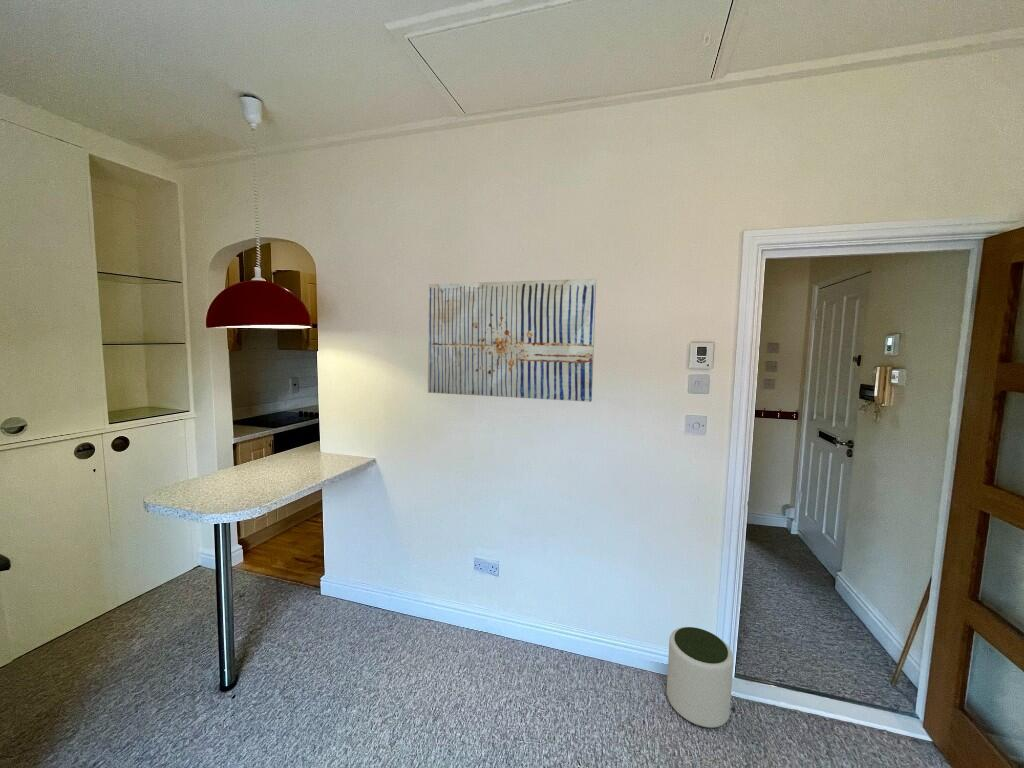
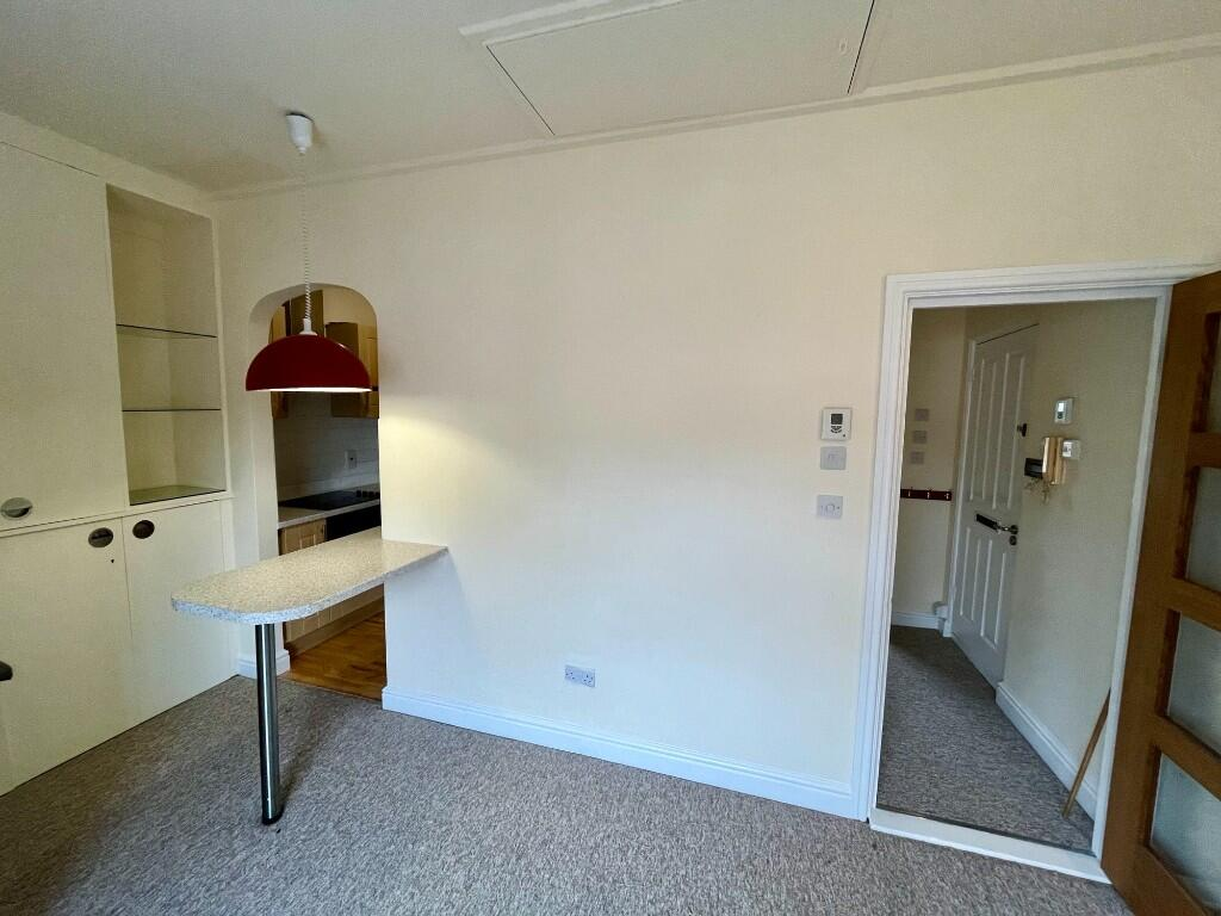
- plant pot (698, 674)
- wall art (506, 339)
